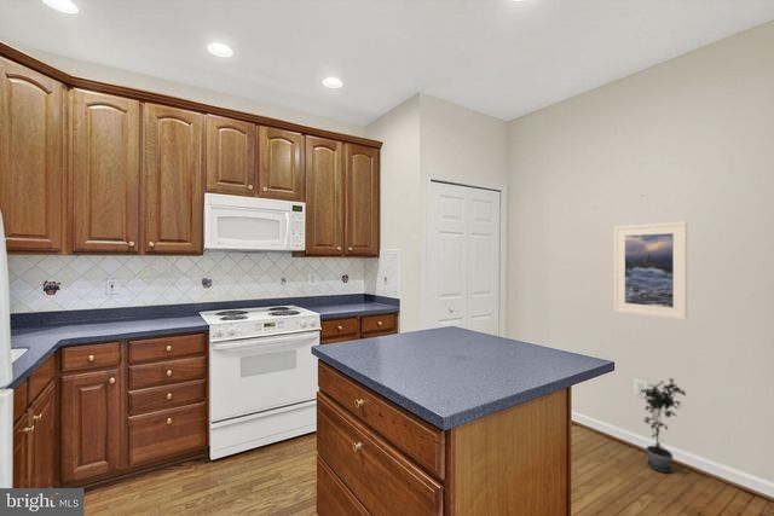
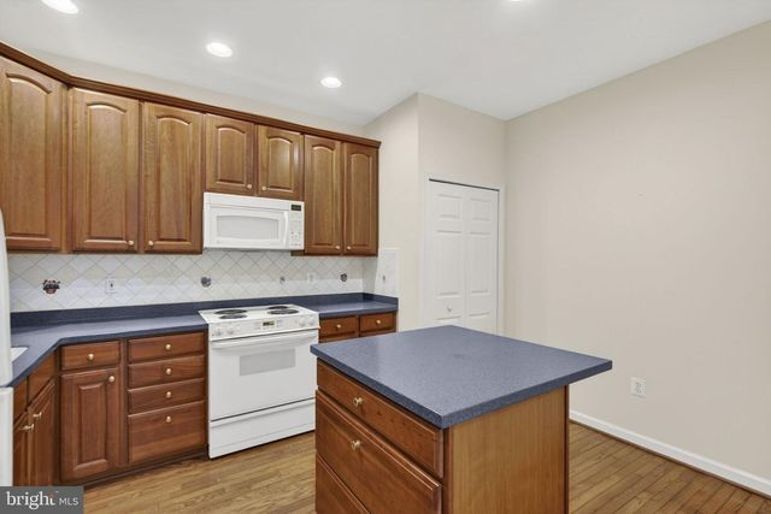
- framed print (647, 269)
- potted plant (659, 423)
